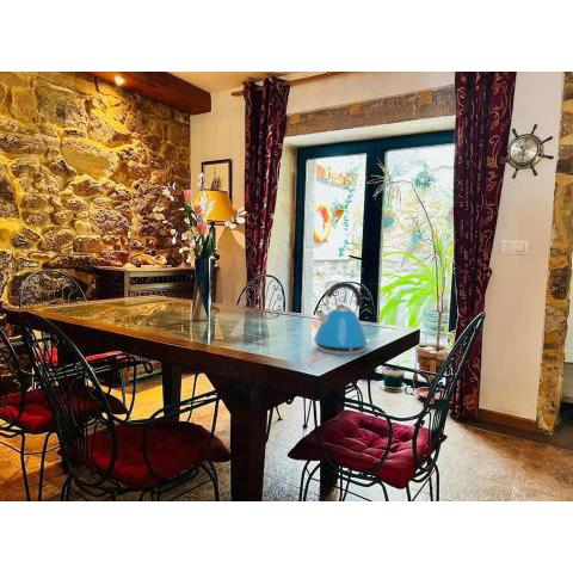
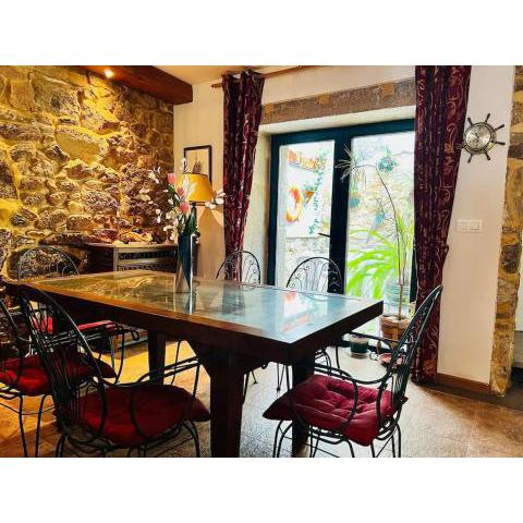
- kettle (343, 315)
